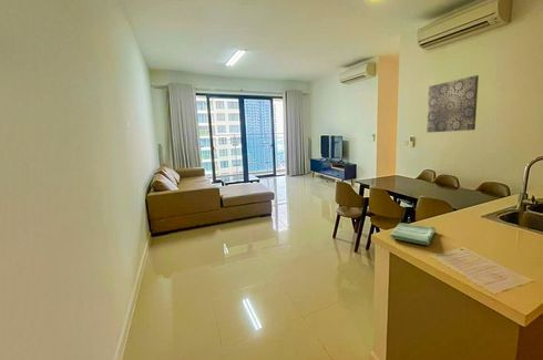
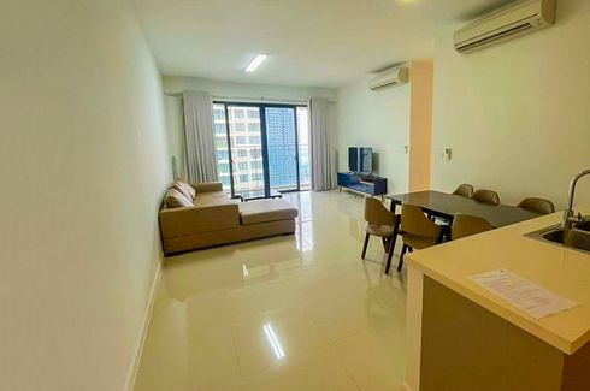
- wall art (450, 106)
- dish towel (412, 232)
